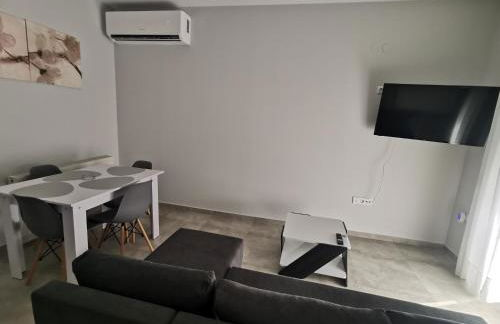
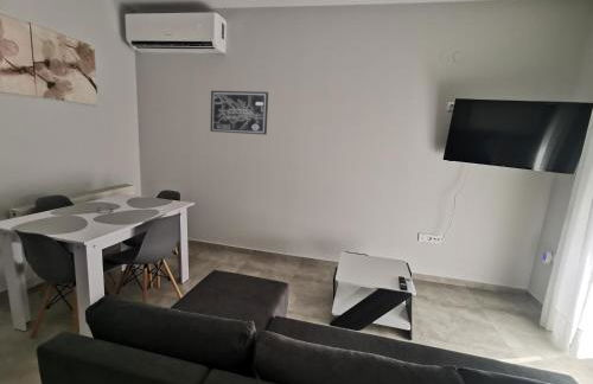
+ wall art (238, 113)
